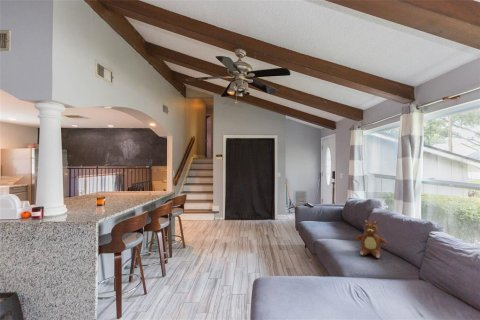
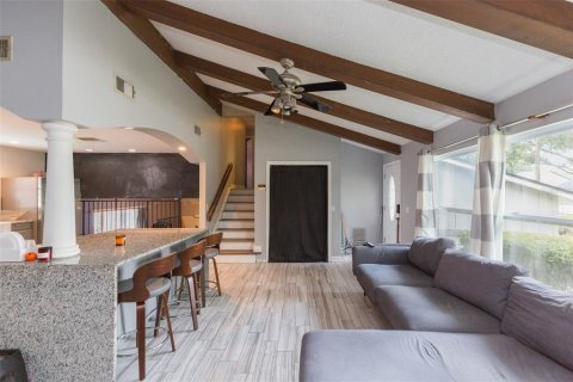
- teddy bear (370, 237)
